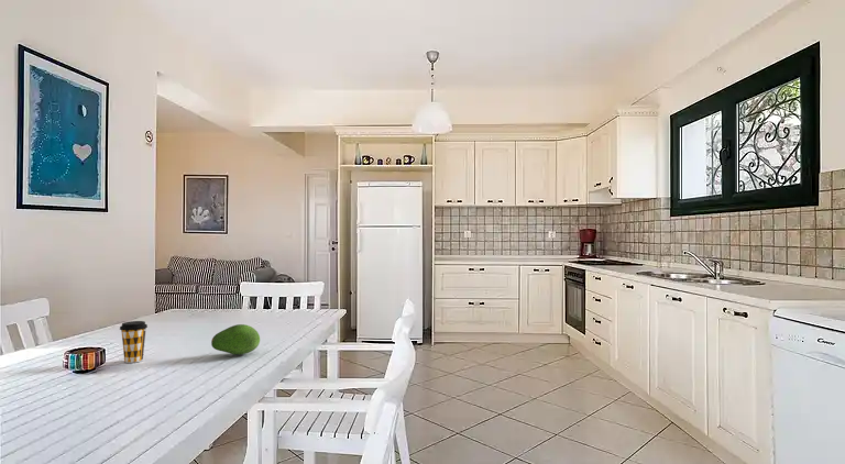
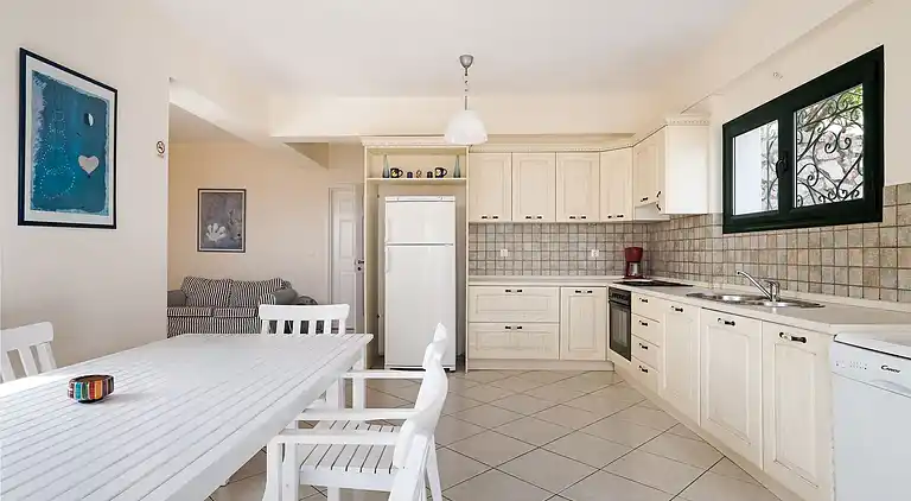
- fruit (235, 339)
- coffee cup (133, 341)
